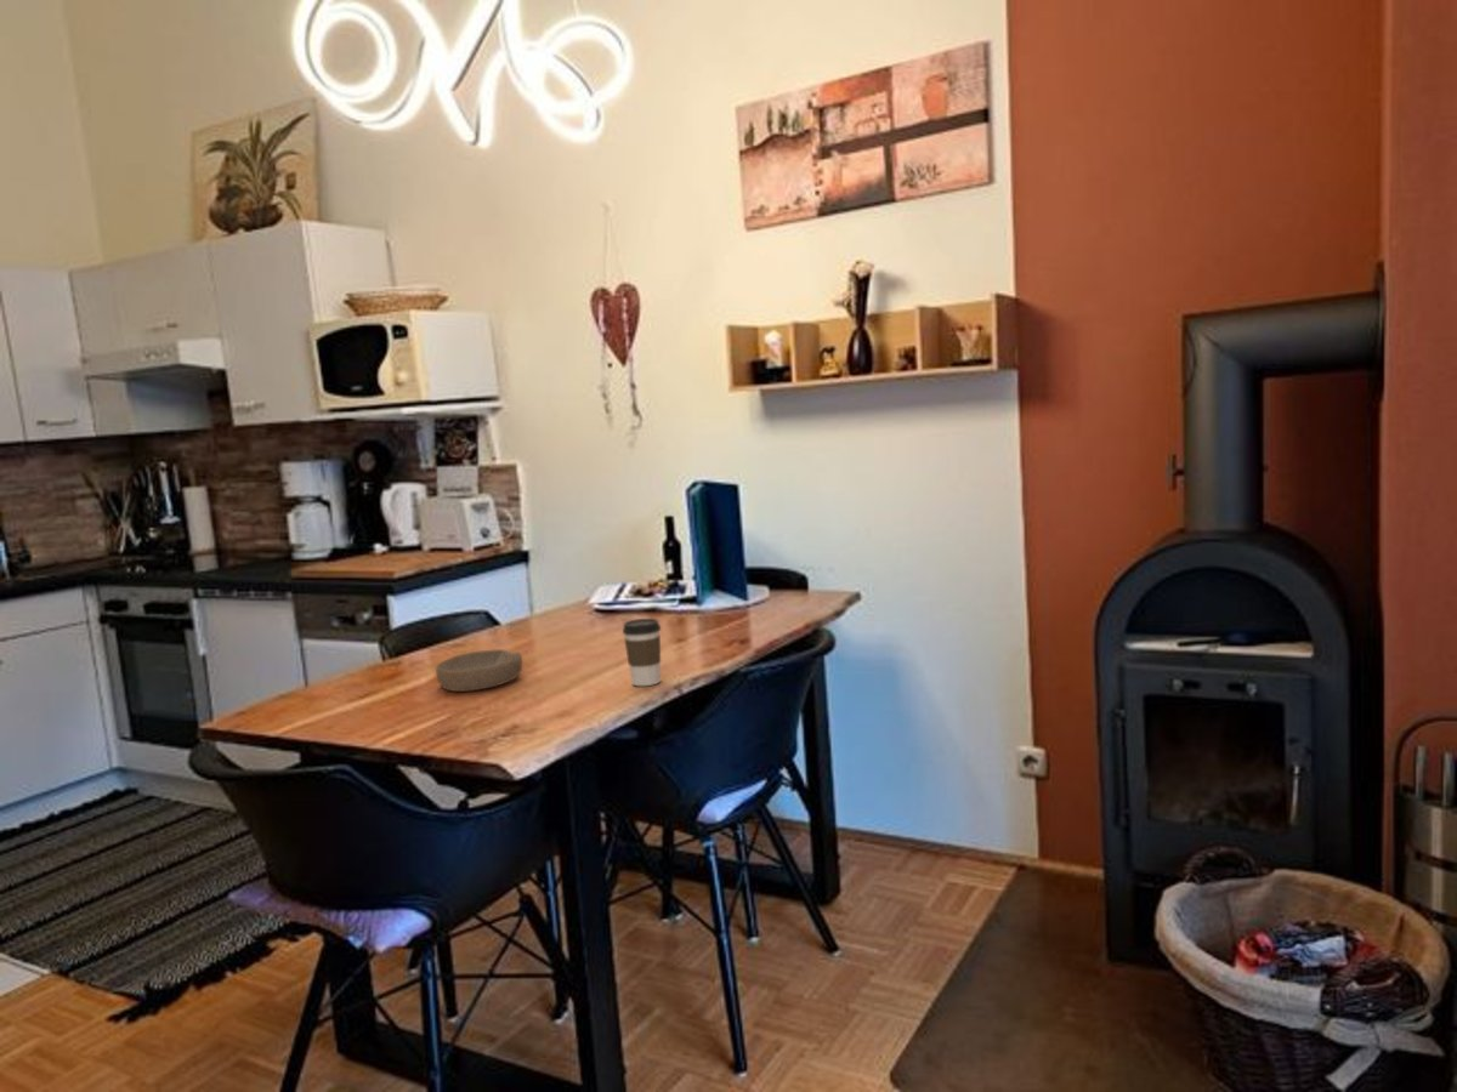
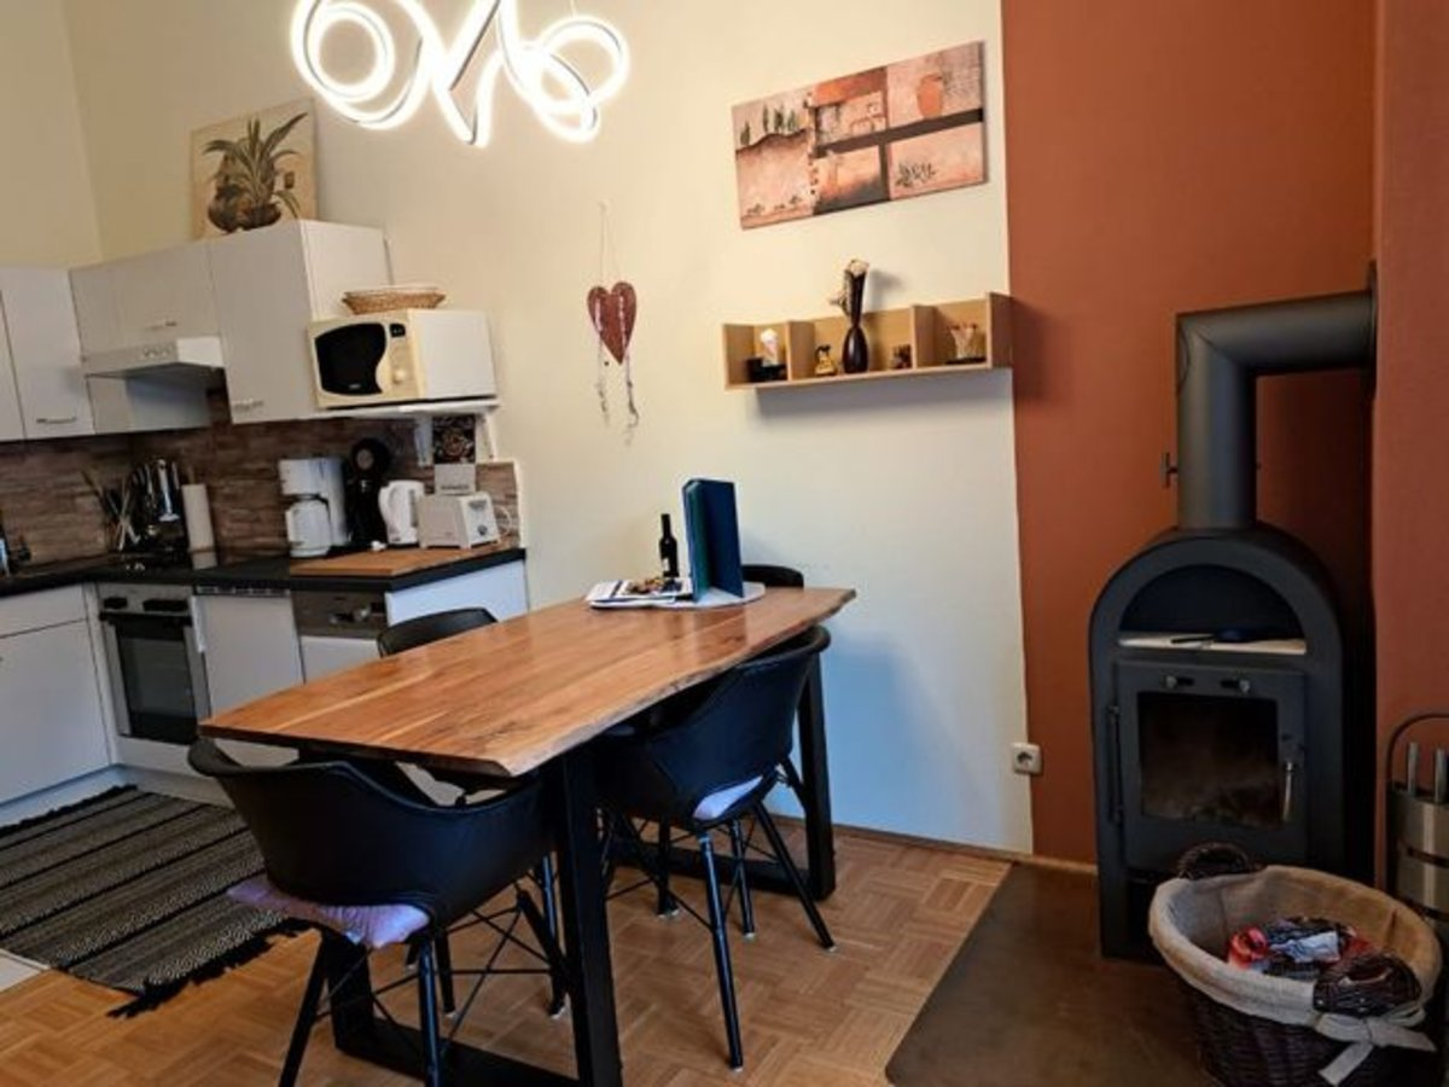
- bowl (480, 670)
- coffee cup (644, 652)
